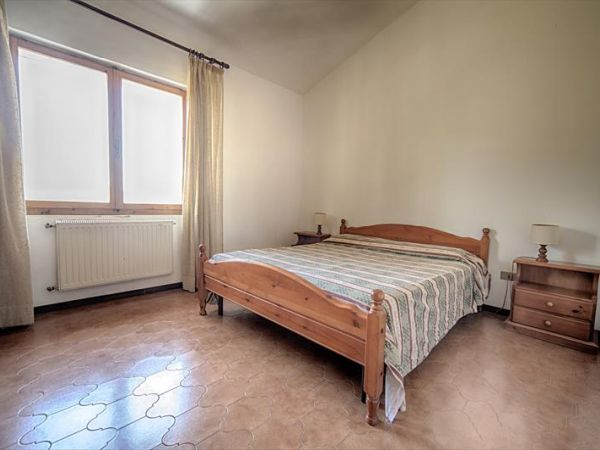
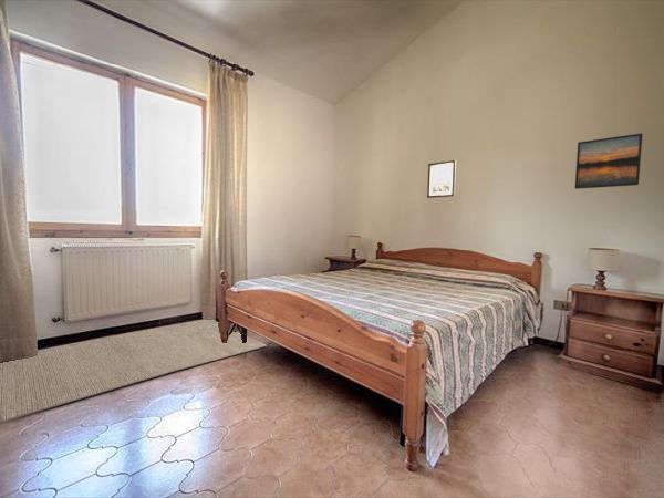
+ wall art (440, 179)
+ rug (135, 352)
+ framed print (606, 163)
